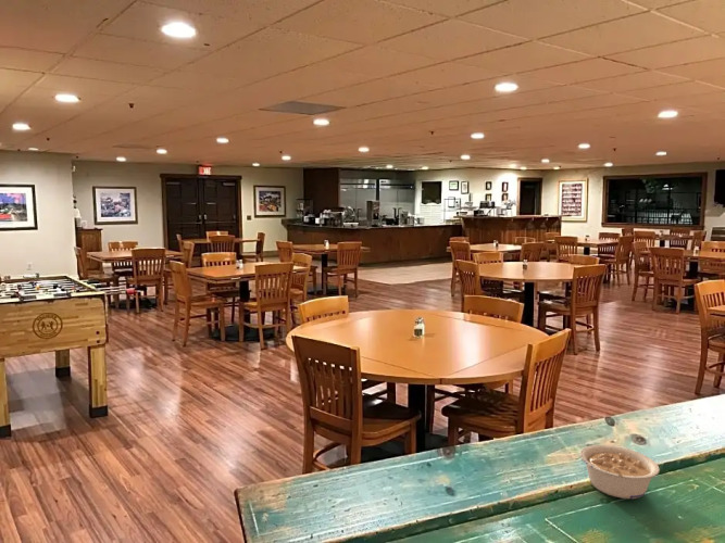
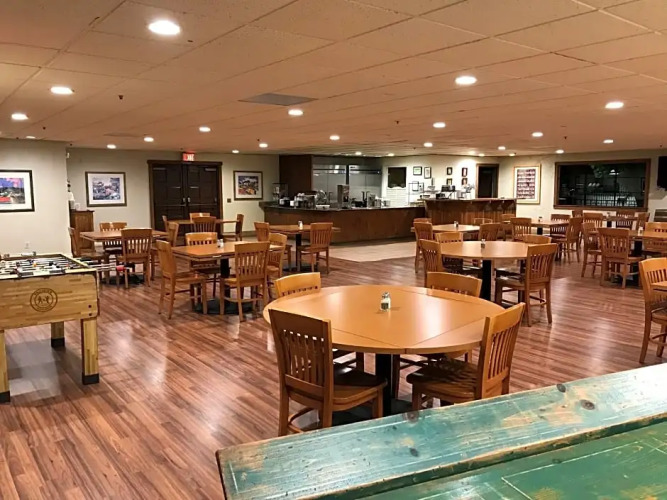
- legume (620, 471)
